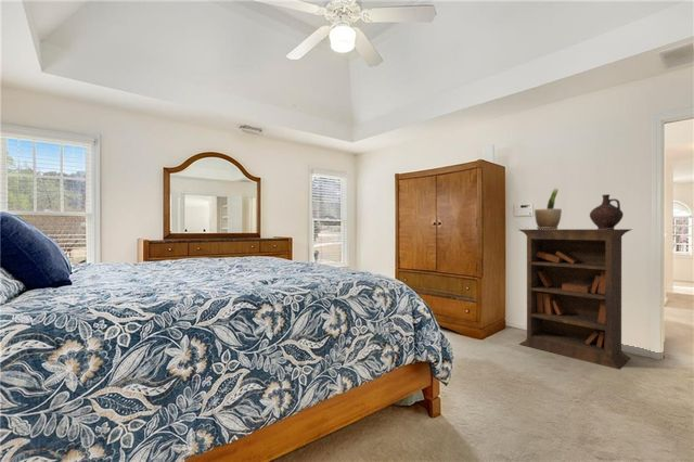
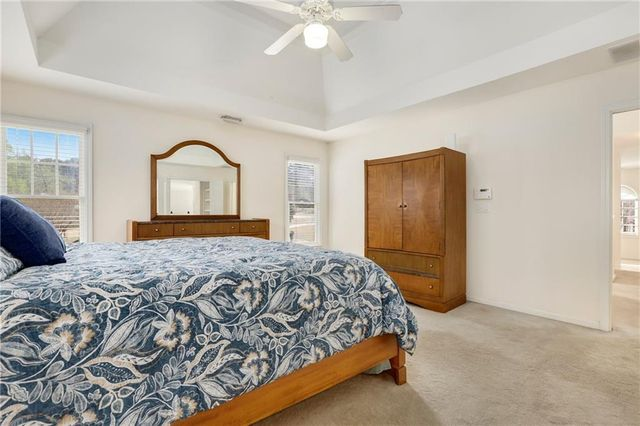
- ceramic jug (605, 211)
- potted plant (548, 207)
- bookcase (571, 290)
